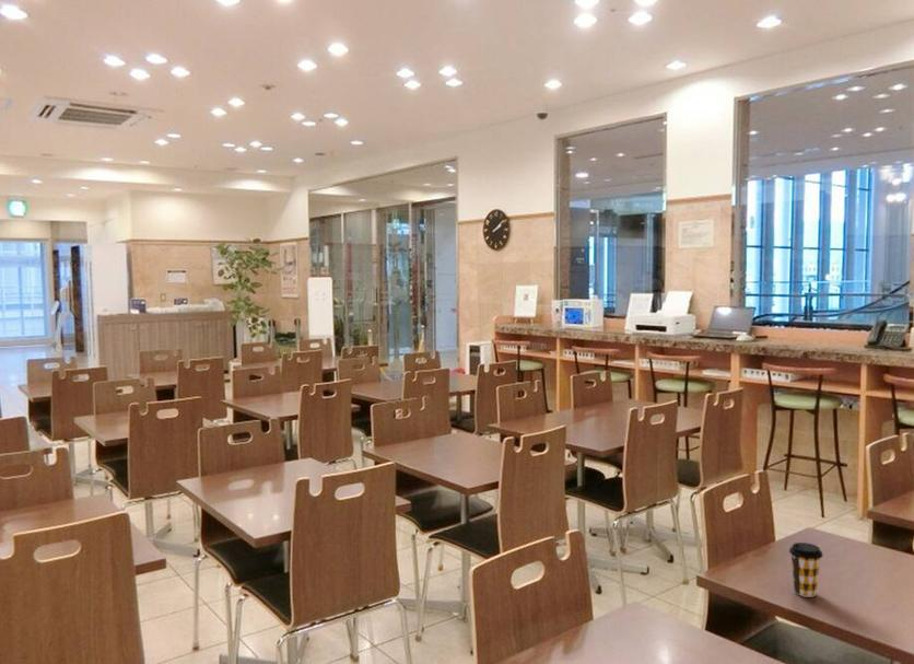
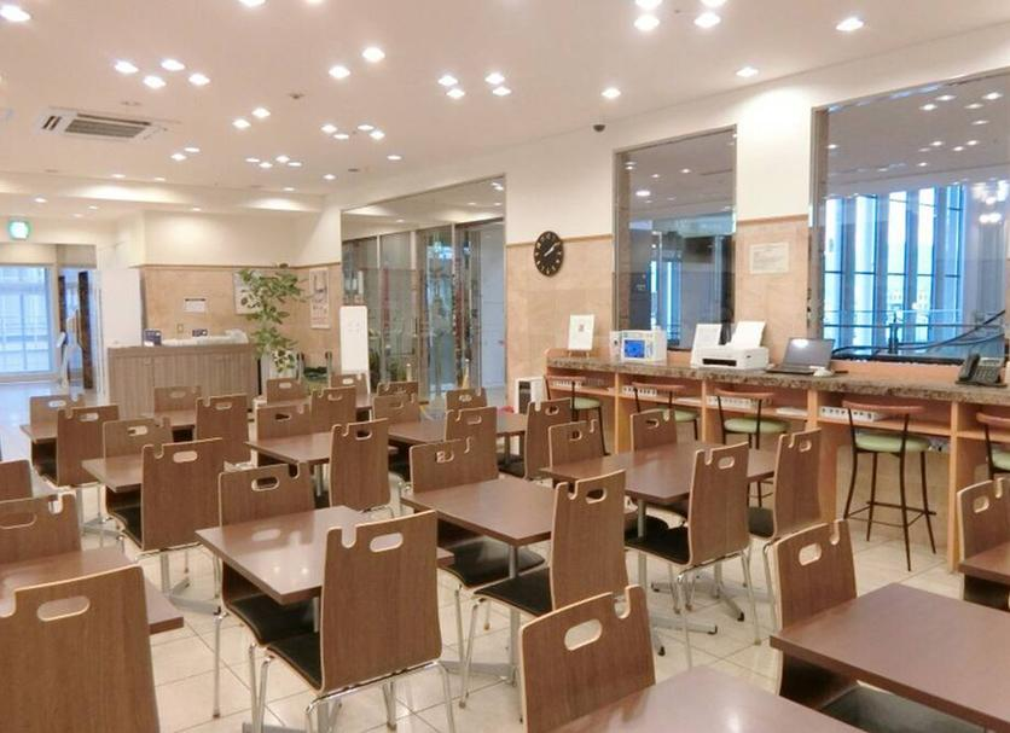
- coffee cup (805, 570)
